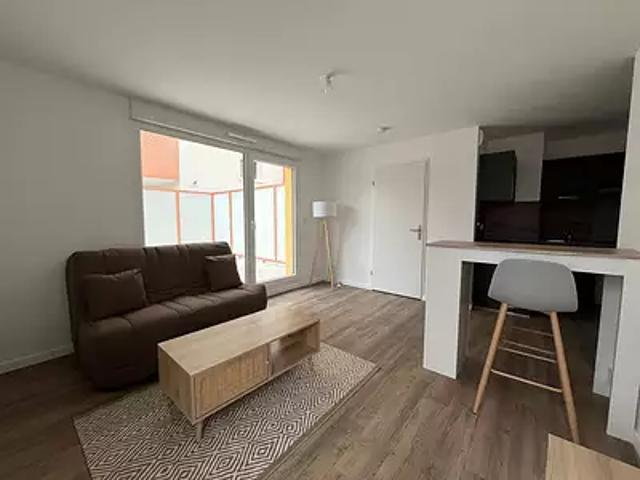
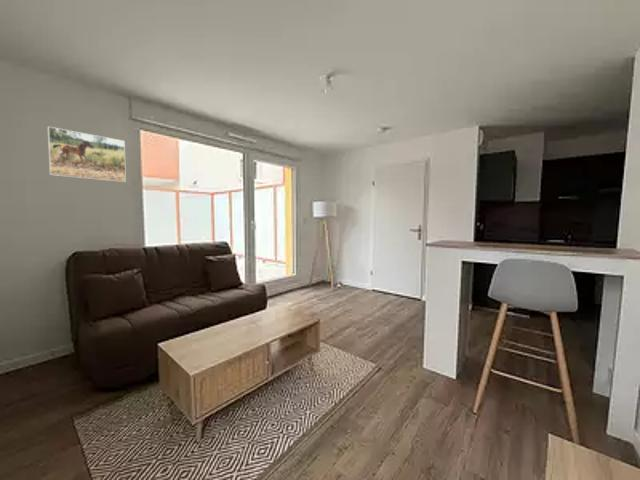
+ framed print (89, 156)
